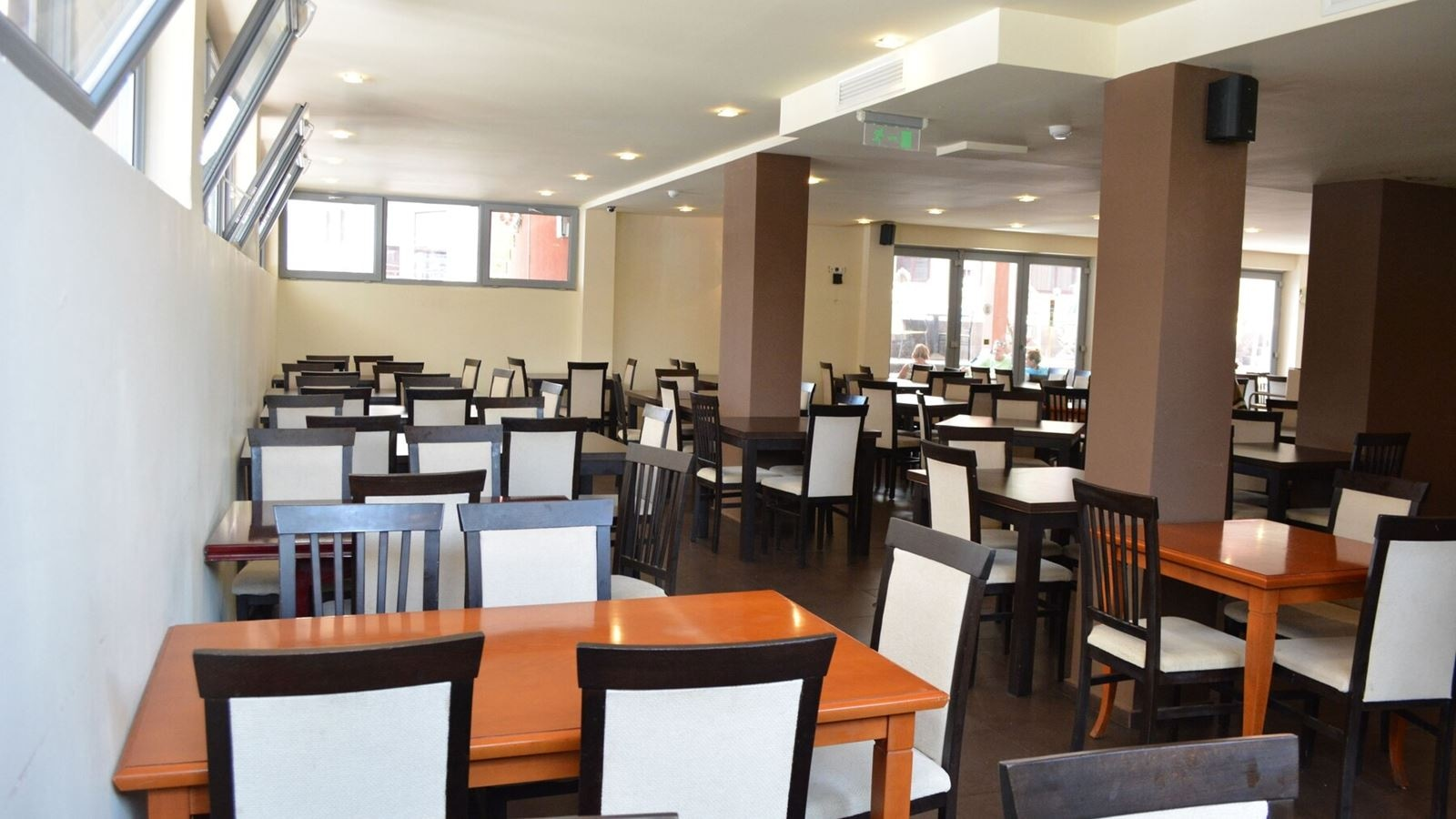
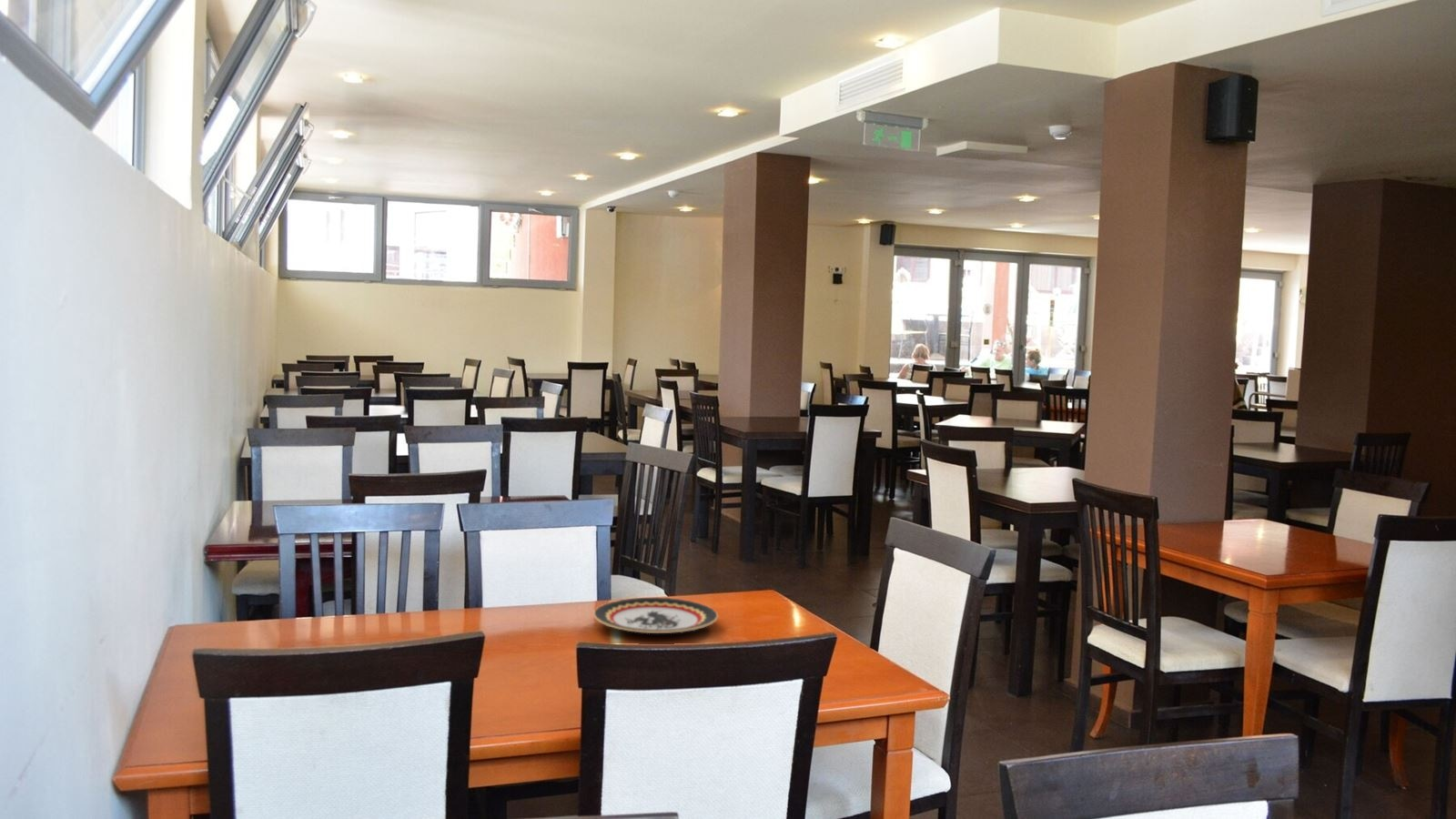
+ plate (655, 618)
